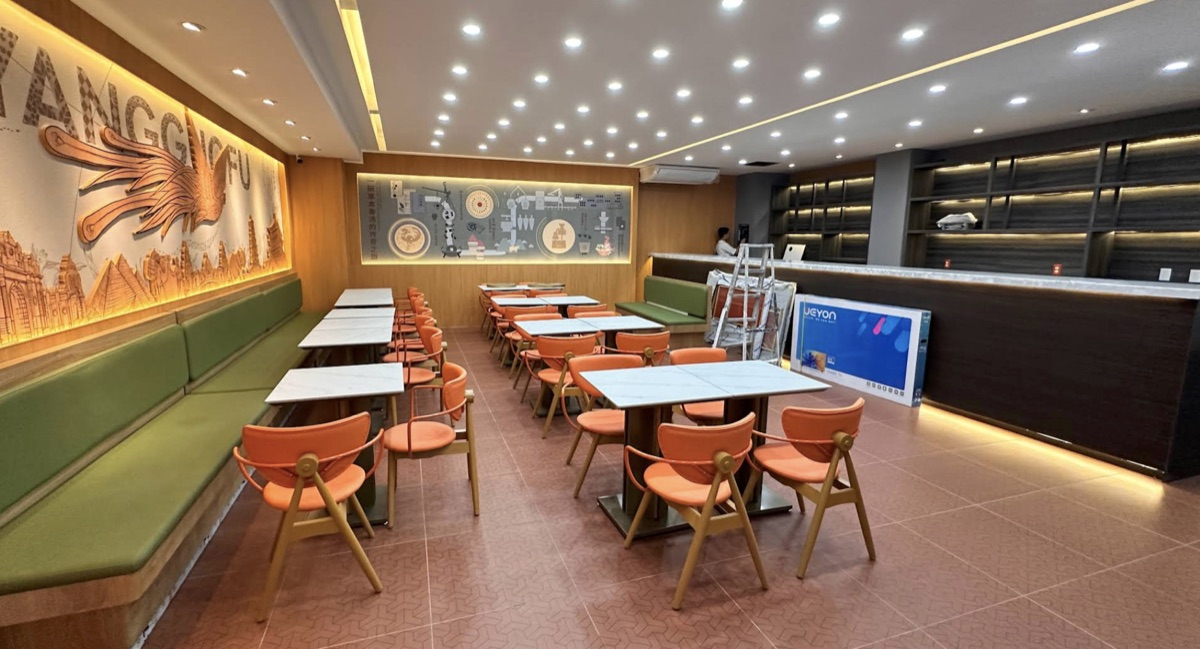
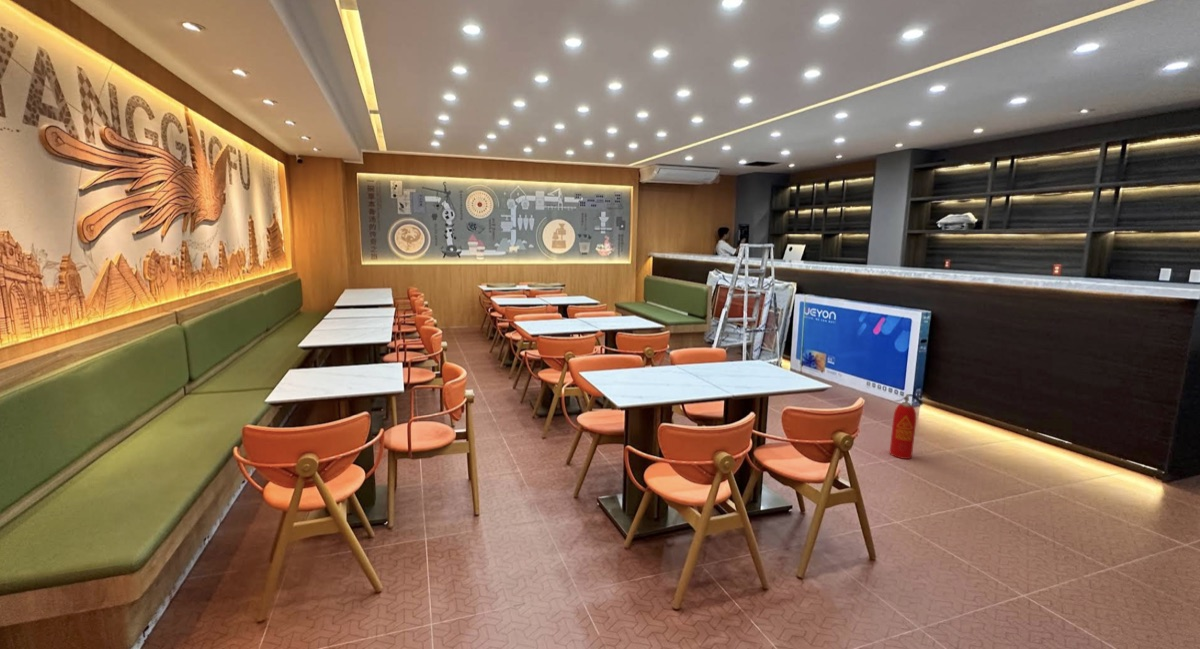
+ fire extinguisher (905, 425)
